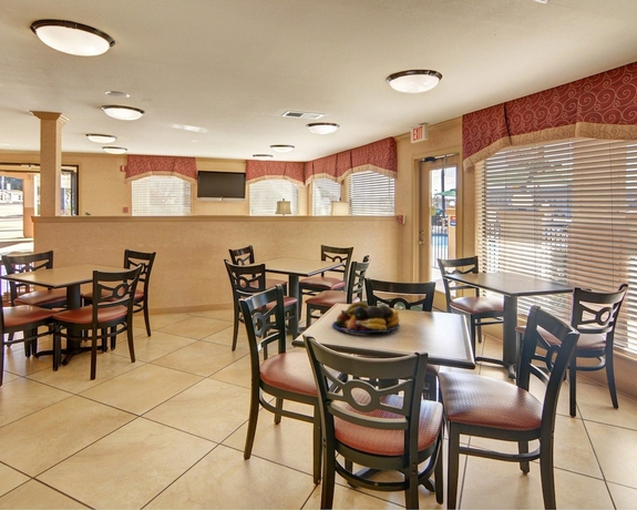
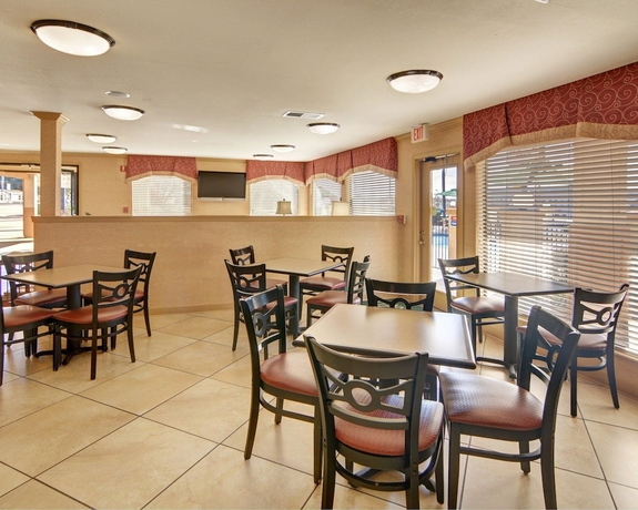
- fruit bowl (364, 314)
